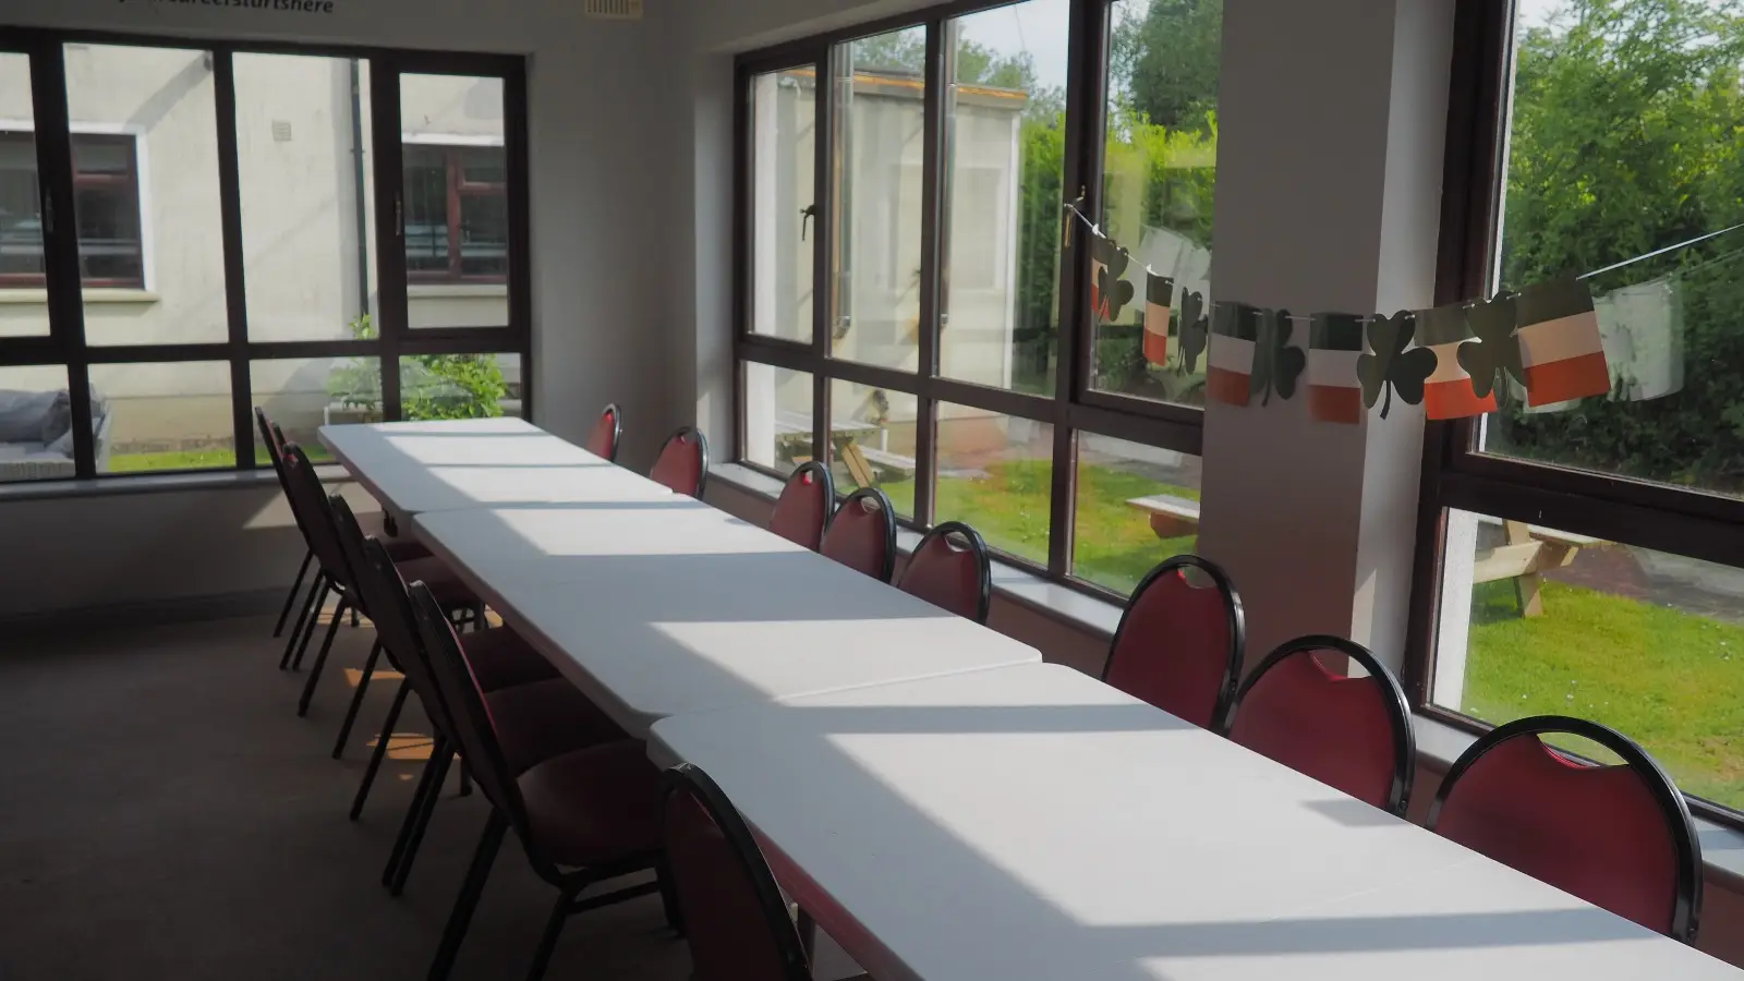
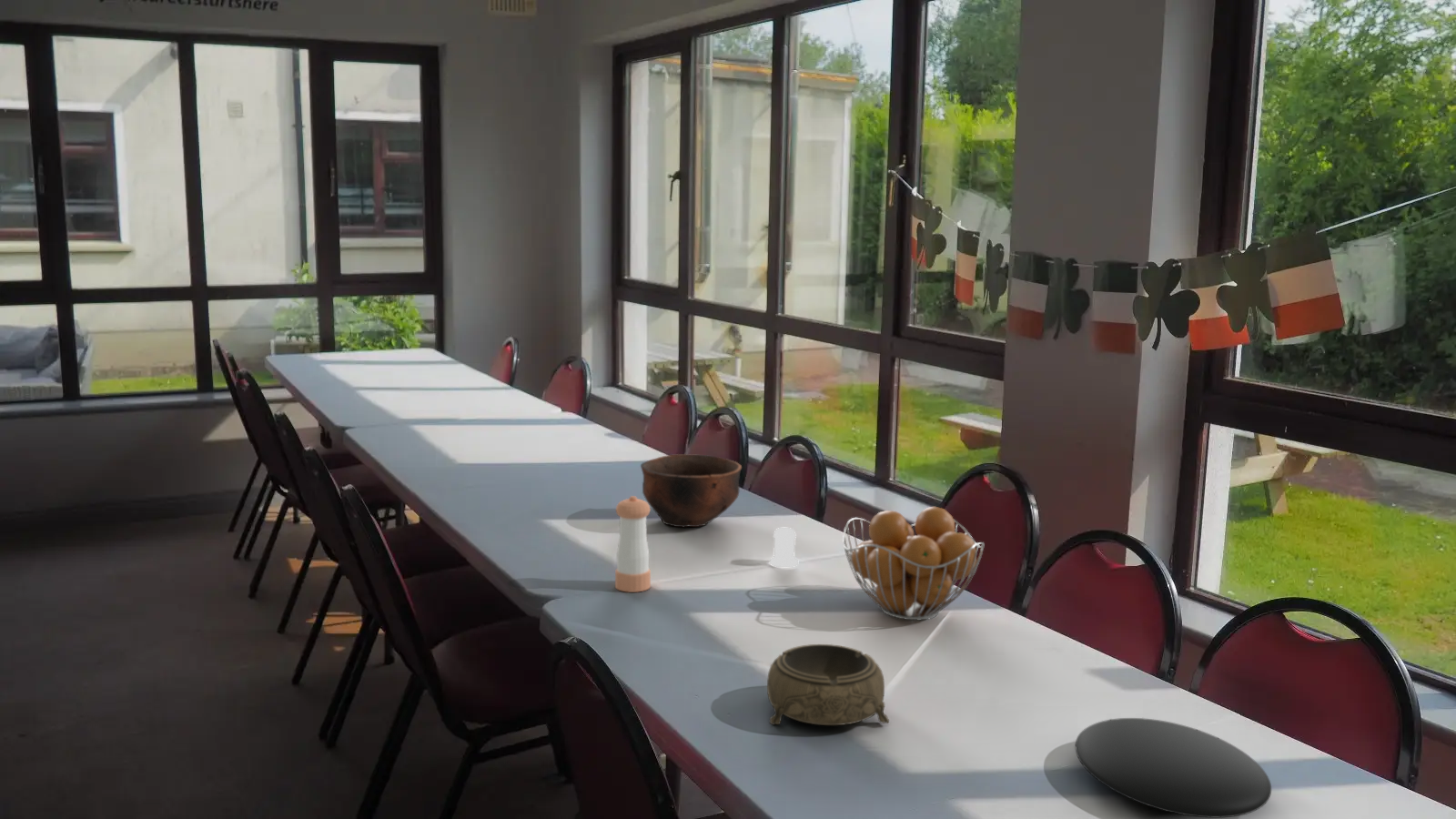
+ plate (1169, 763)
+ pepper shaker (632, 541)
+ fruit basket (911, 561)
+ decorative bowl (822, 685)
+ salt shaker (784, 545)
+ bowl (690, 493)
